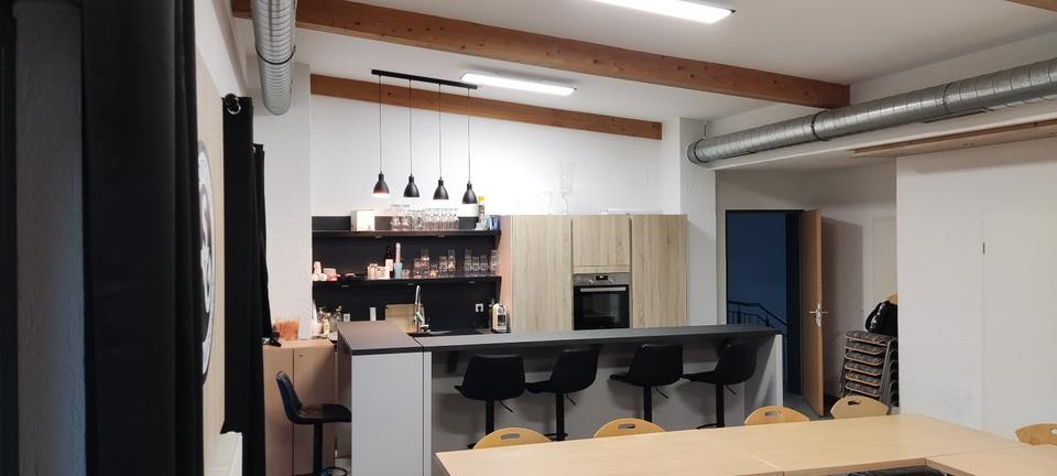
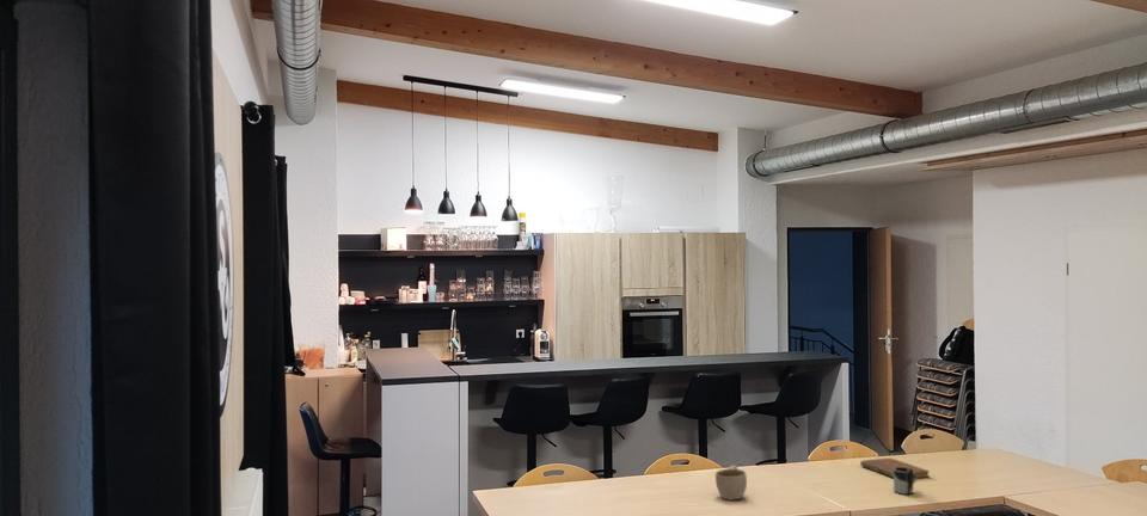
+ cup (906, 480)
+ cup (732, 483)
+ notebook (894, 467)
